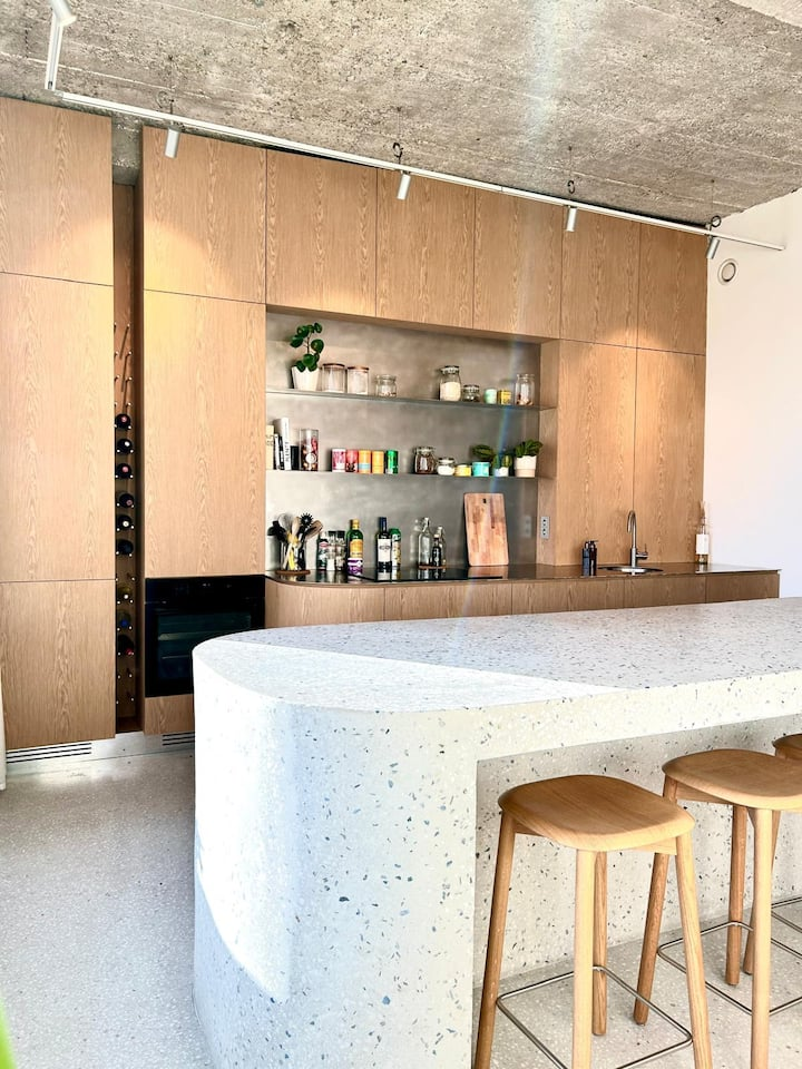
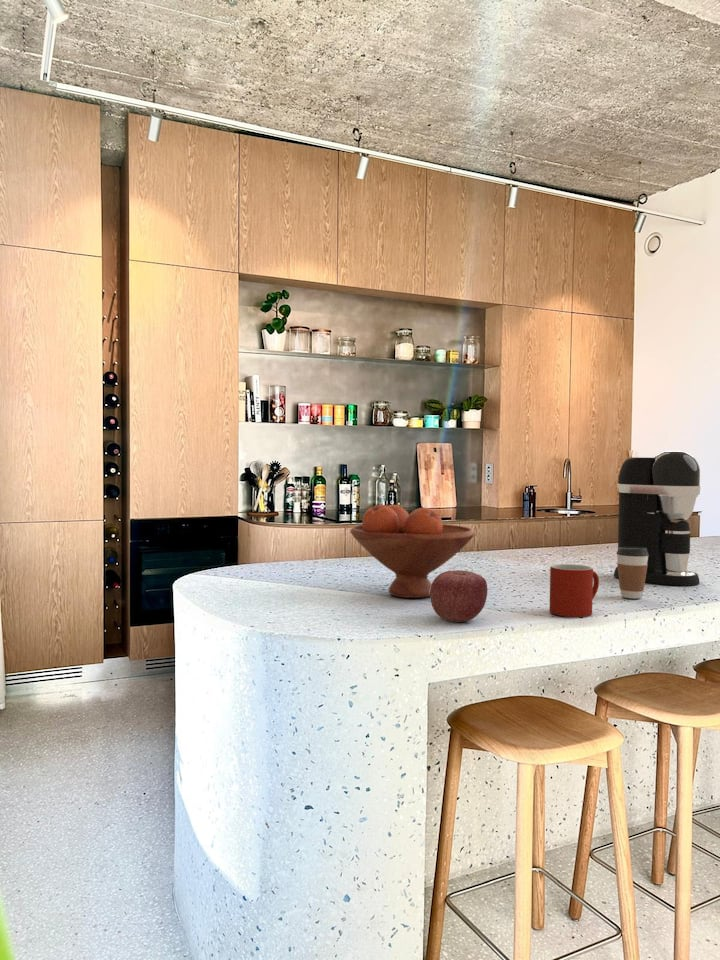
+ apple (458, 595)
+ coffee maker (656, 515)
+ coffee cup (632, 572)
+ fruit bowl (412, 549)
+ mug (575, 589)
